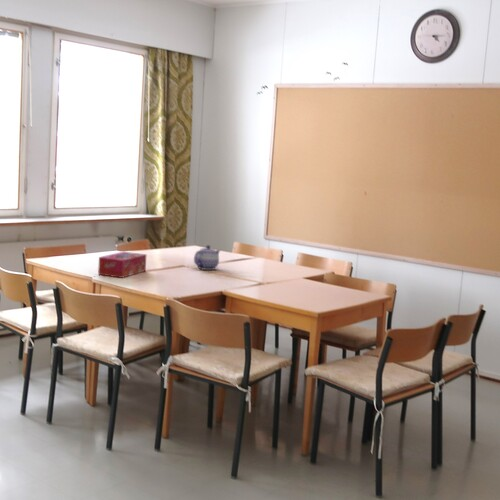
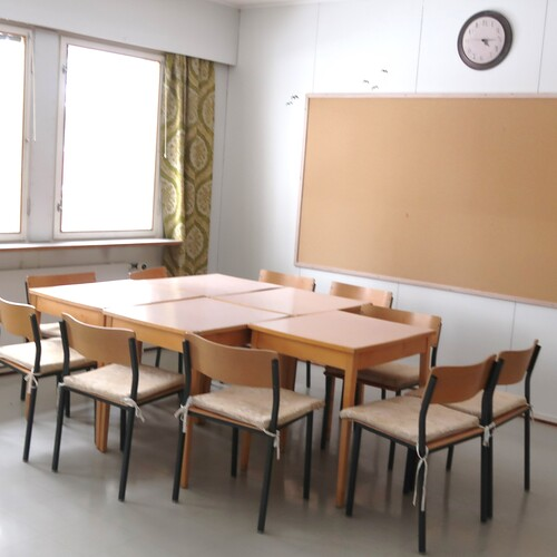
- tissue box (122, 264)
- teapot (207, 257)
